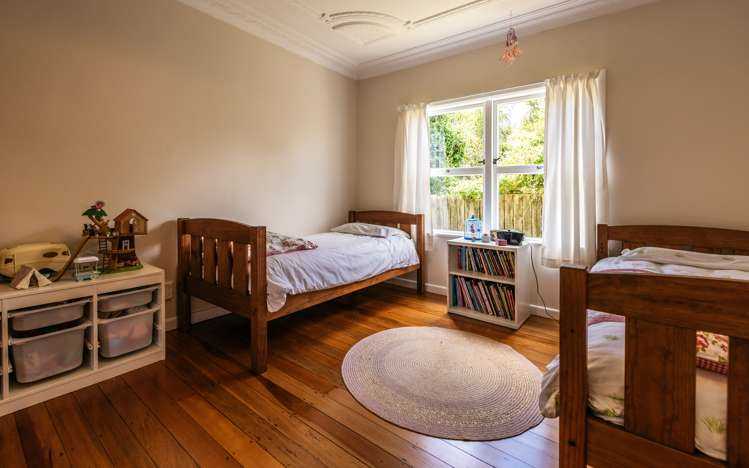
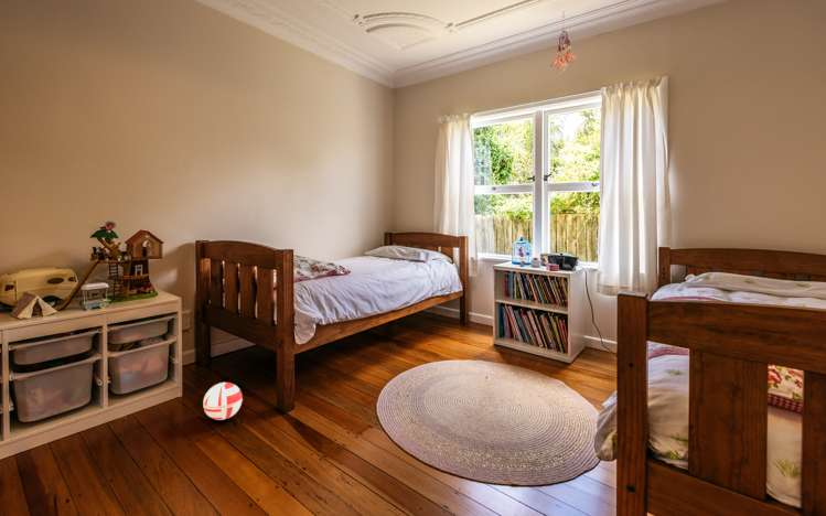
+ ball (223, 400)
